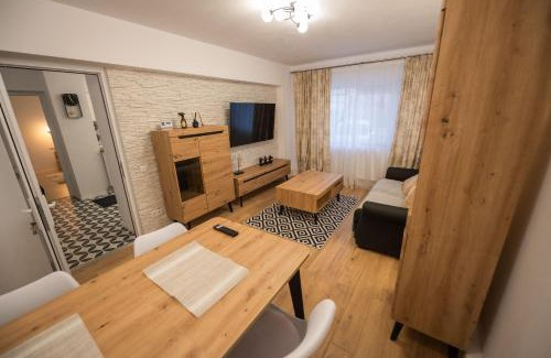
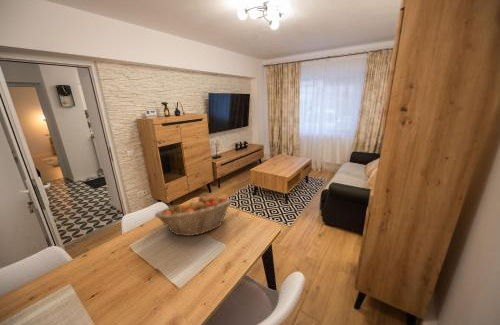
+ fruit basket (195, 211)
